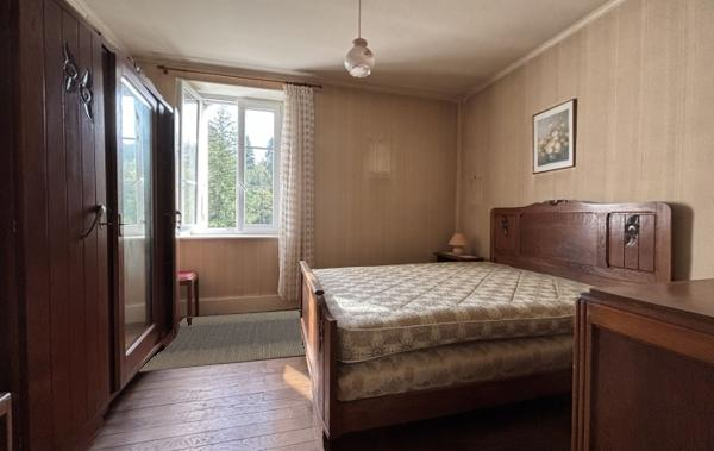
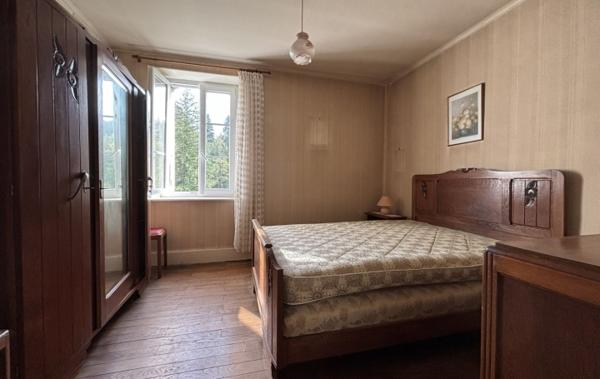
- rug (273, 330)
